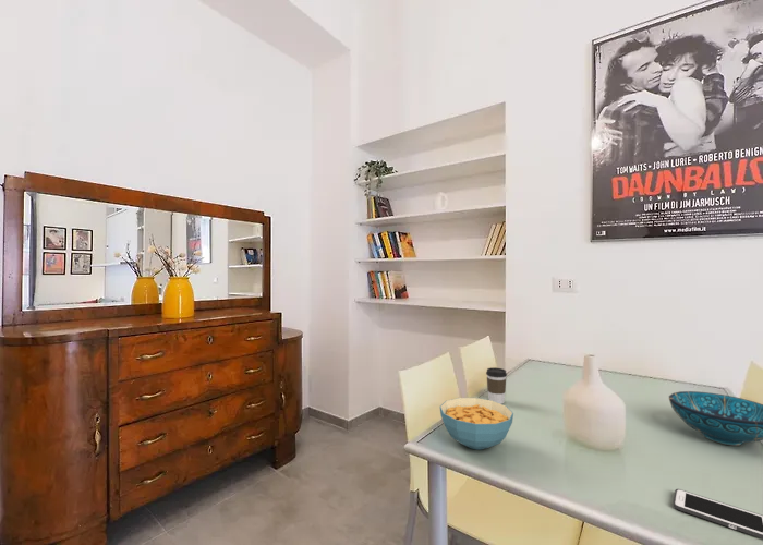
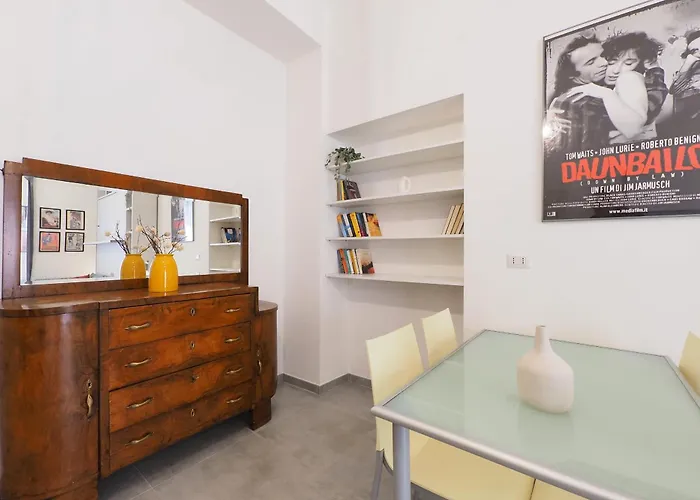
- cell phone (720, 512)
- cereal bowl (475, 426)
- coffee cup (496, 385)
- decorative bowl (722, 421)
